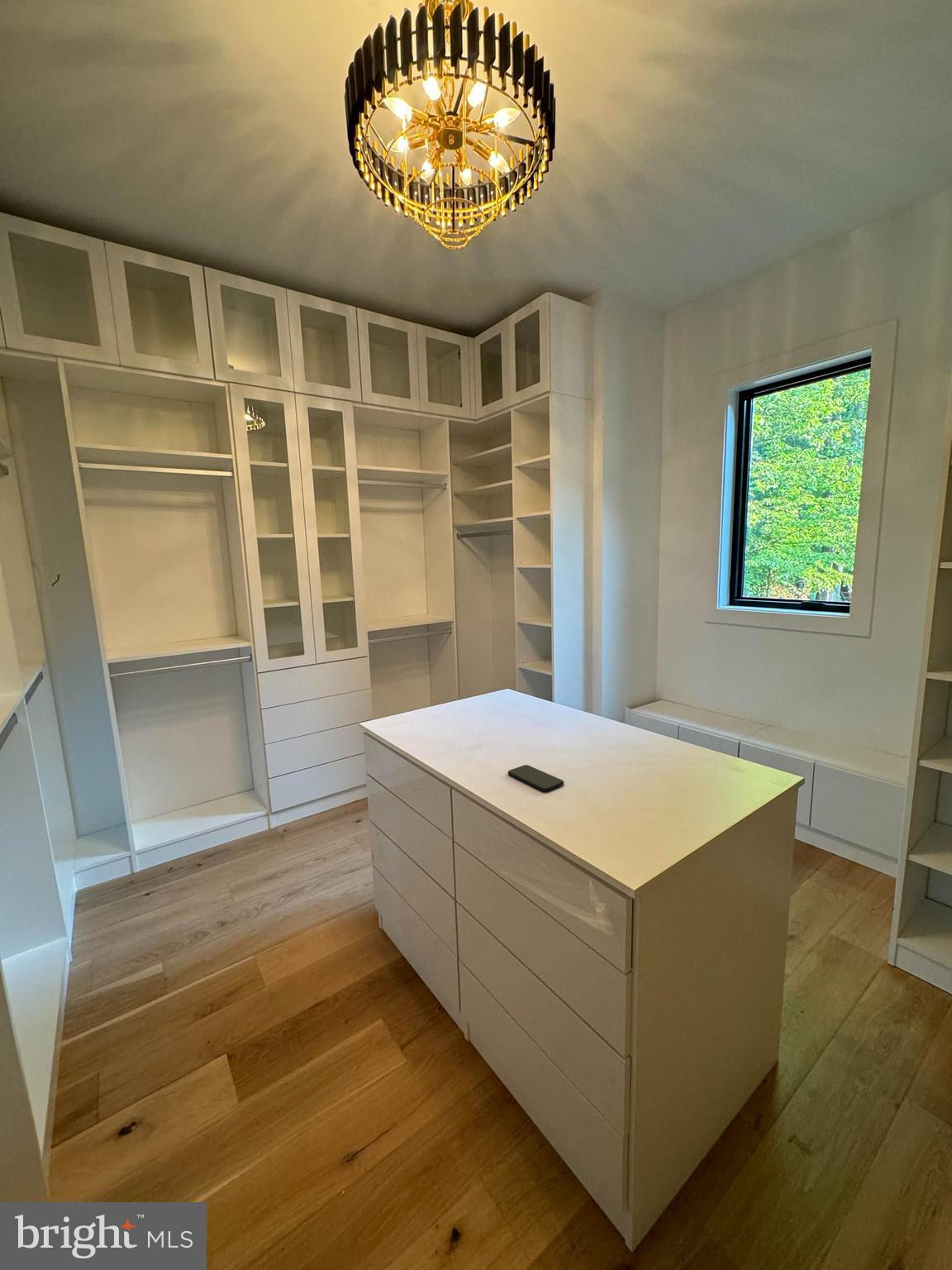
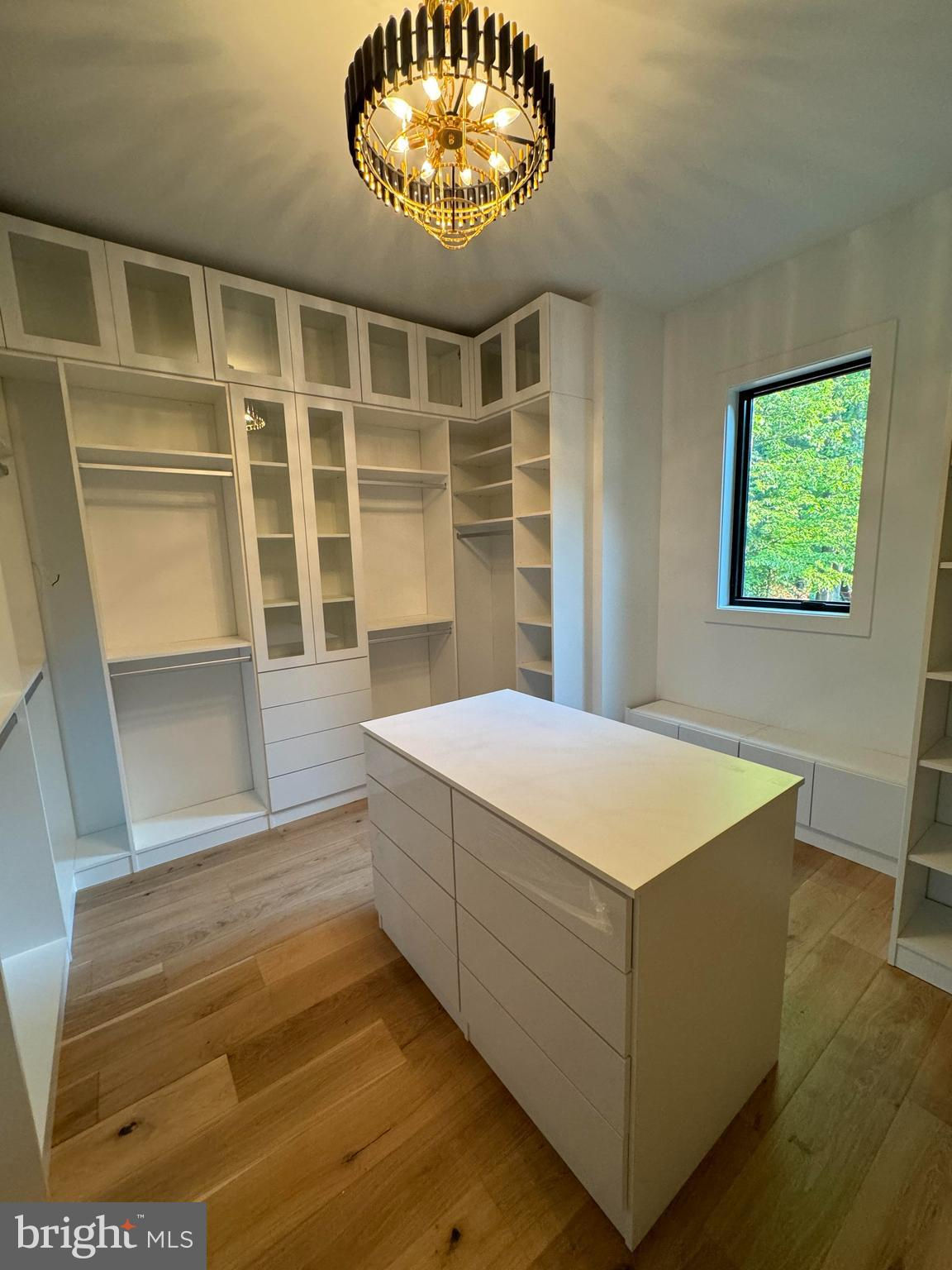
- smartphone (535, 777)
